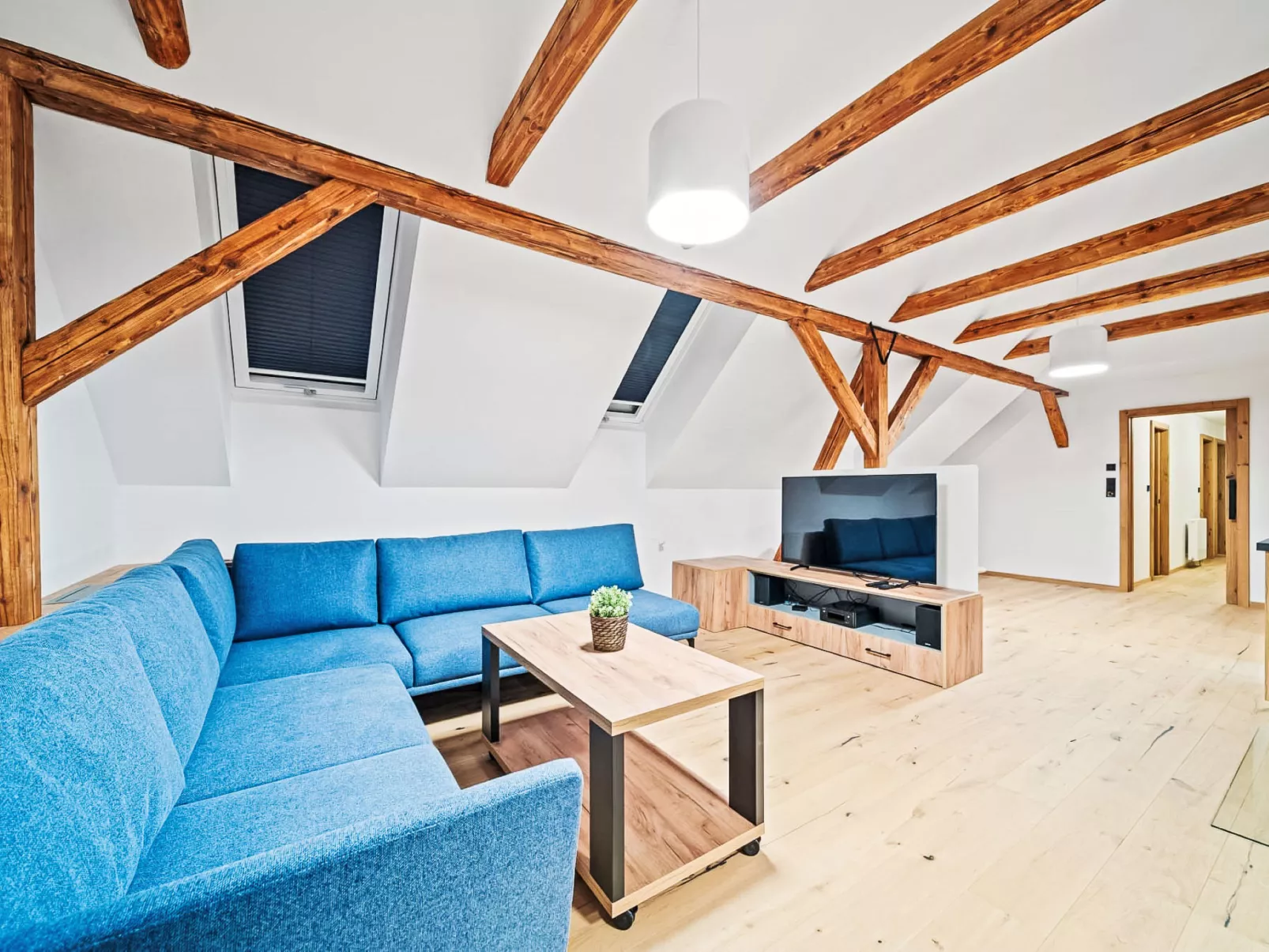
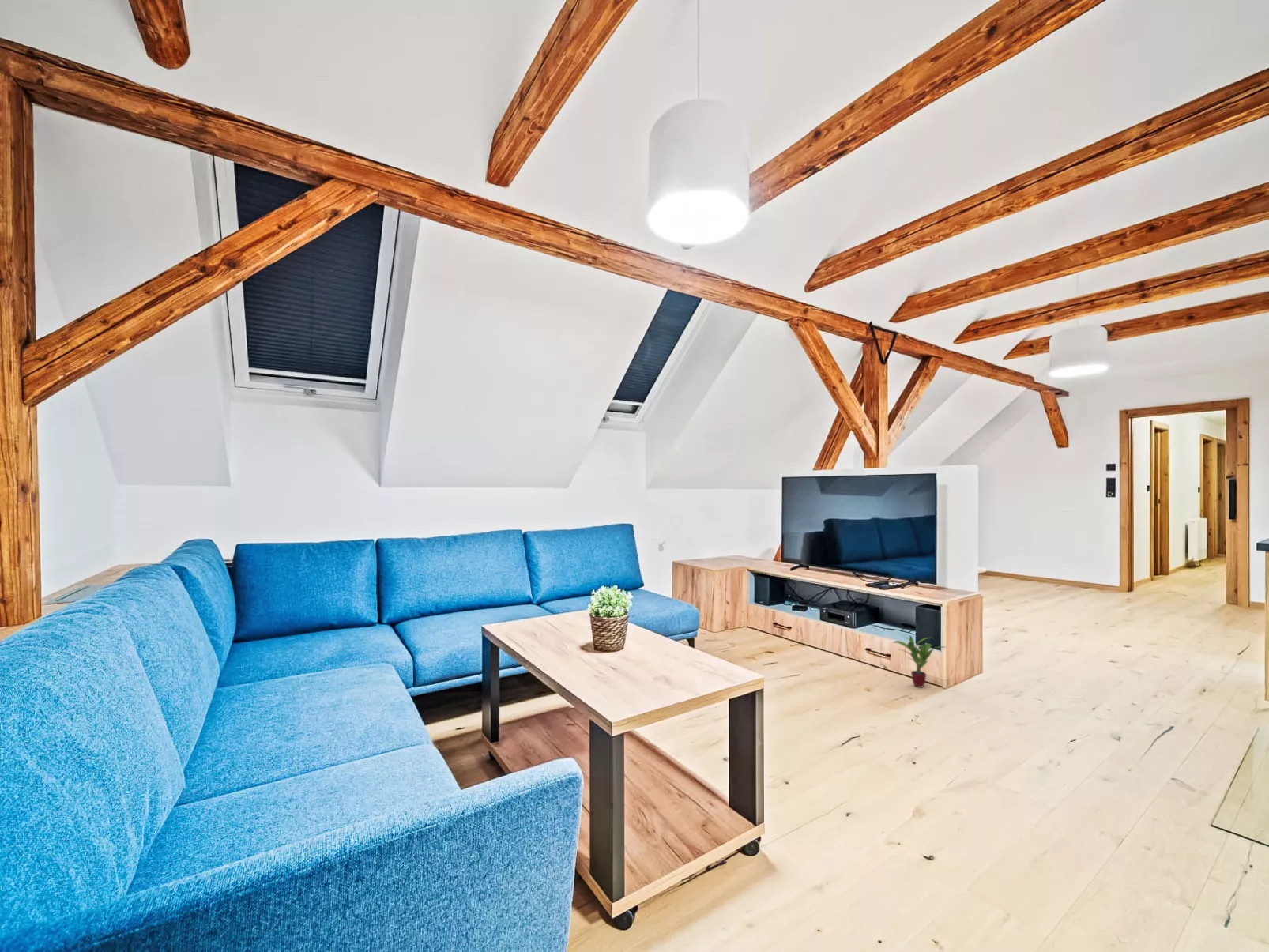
+ potted plant (917, 662)
